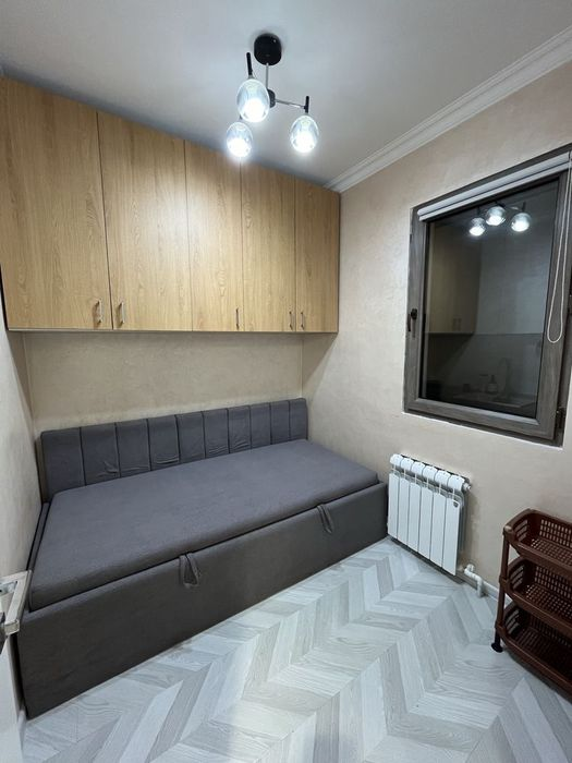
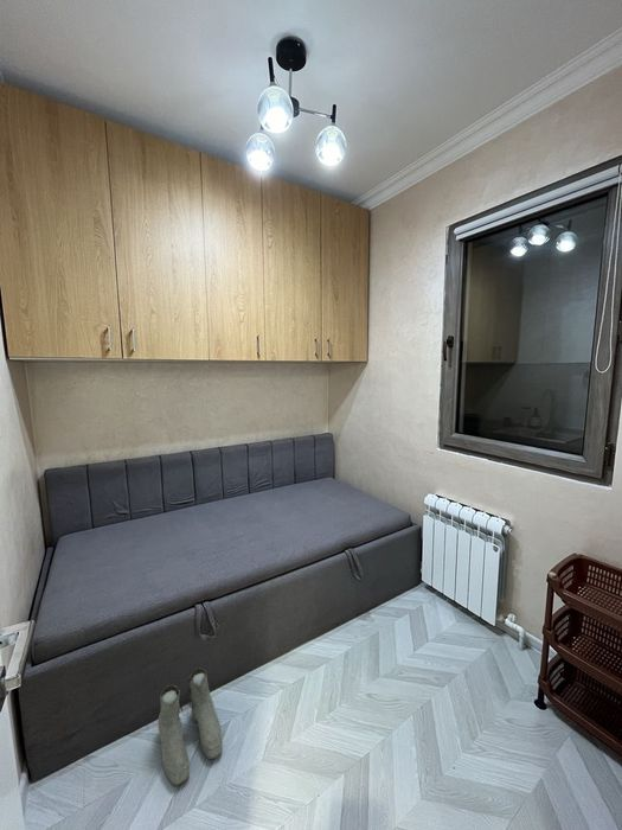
+ boots (192, 717)
